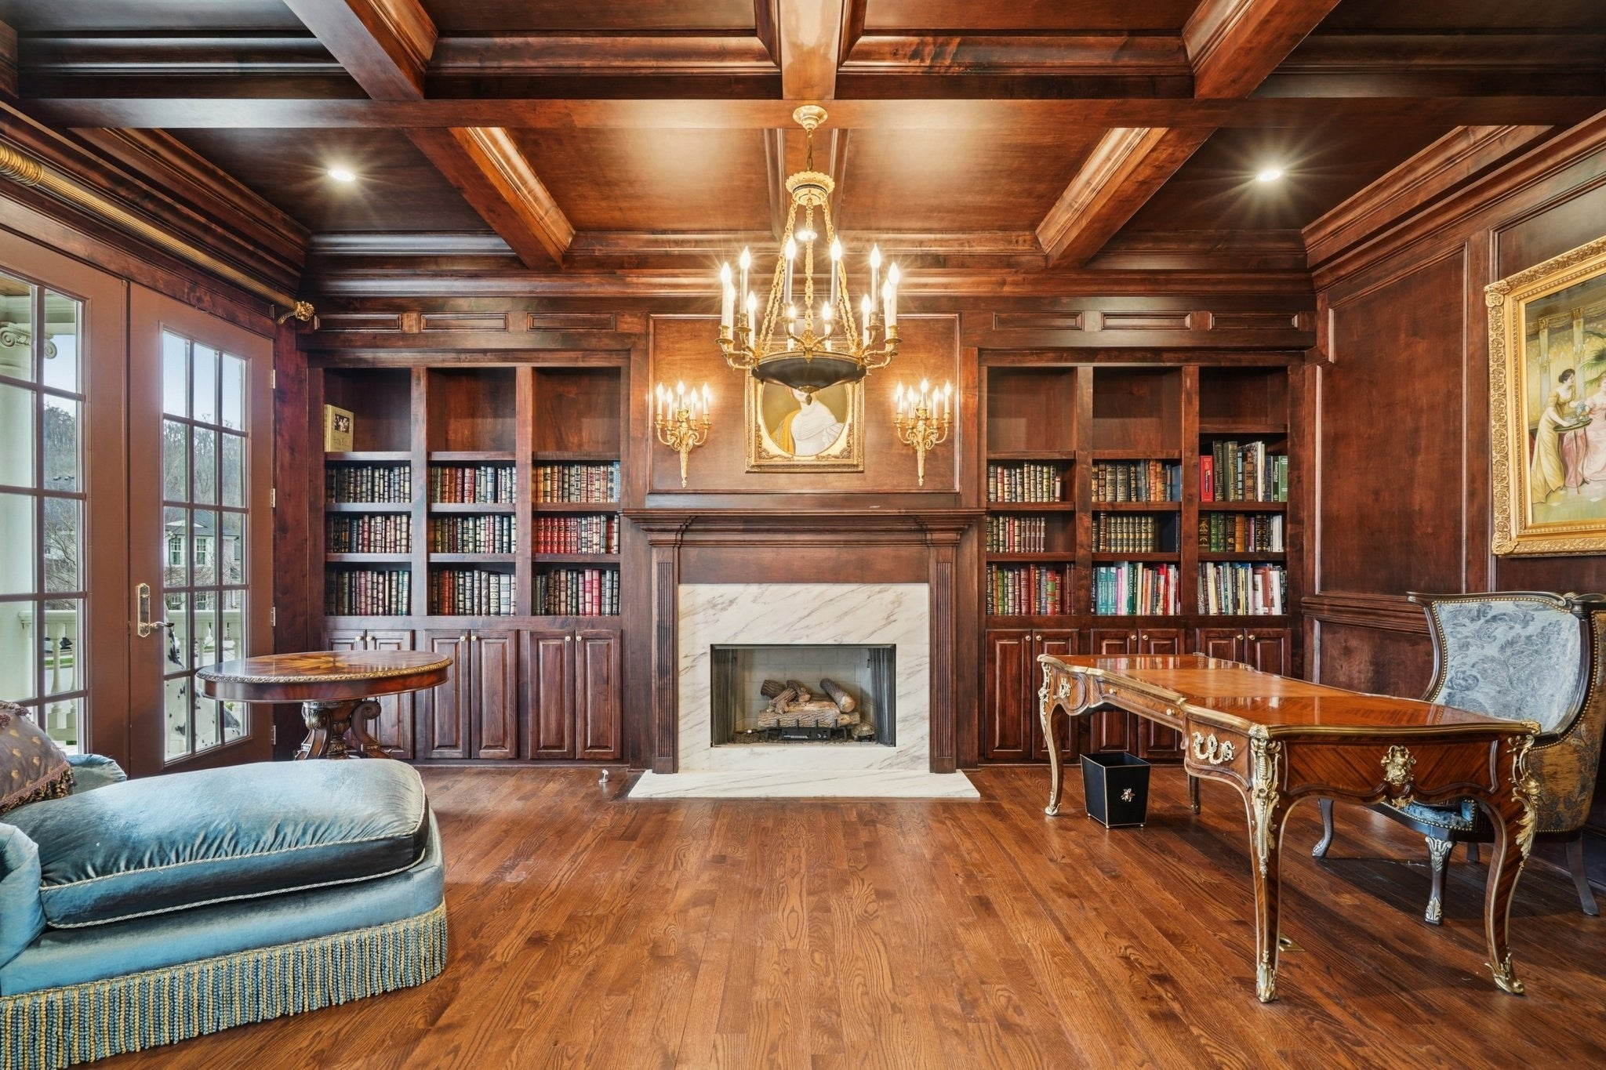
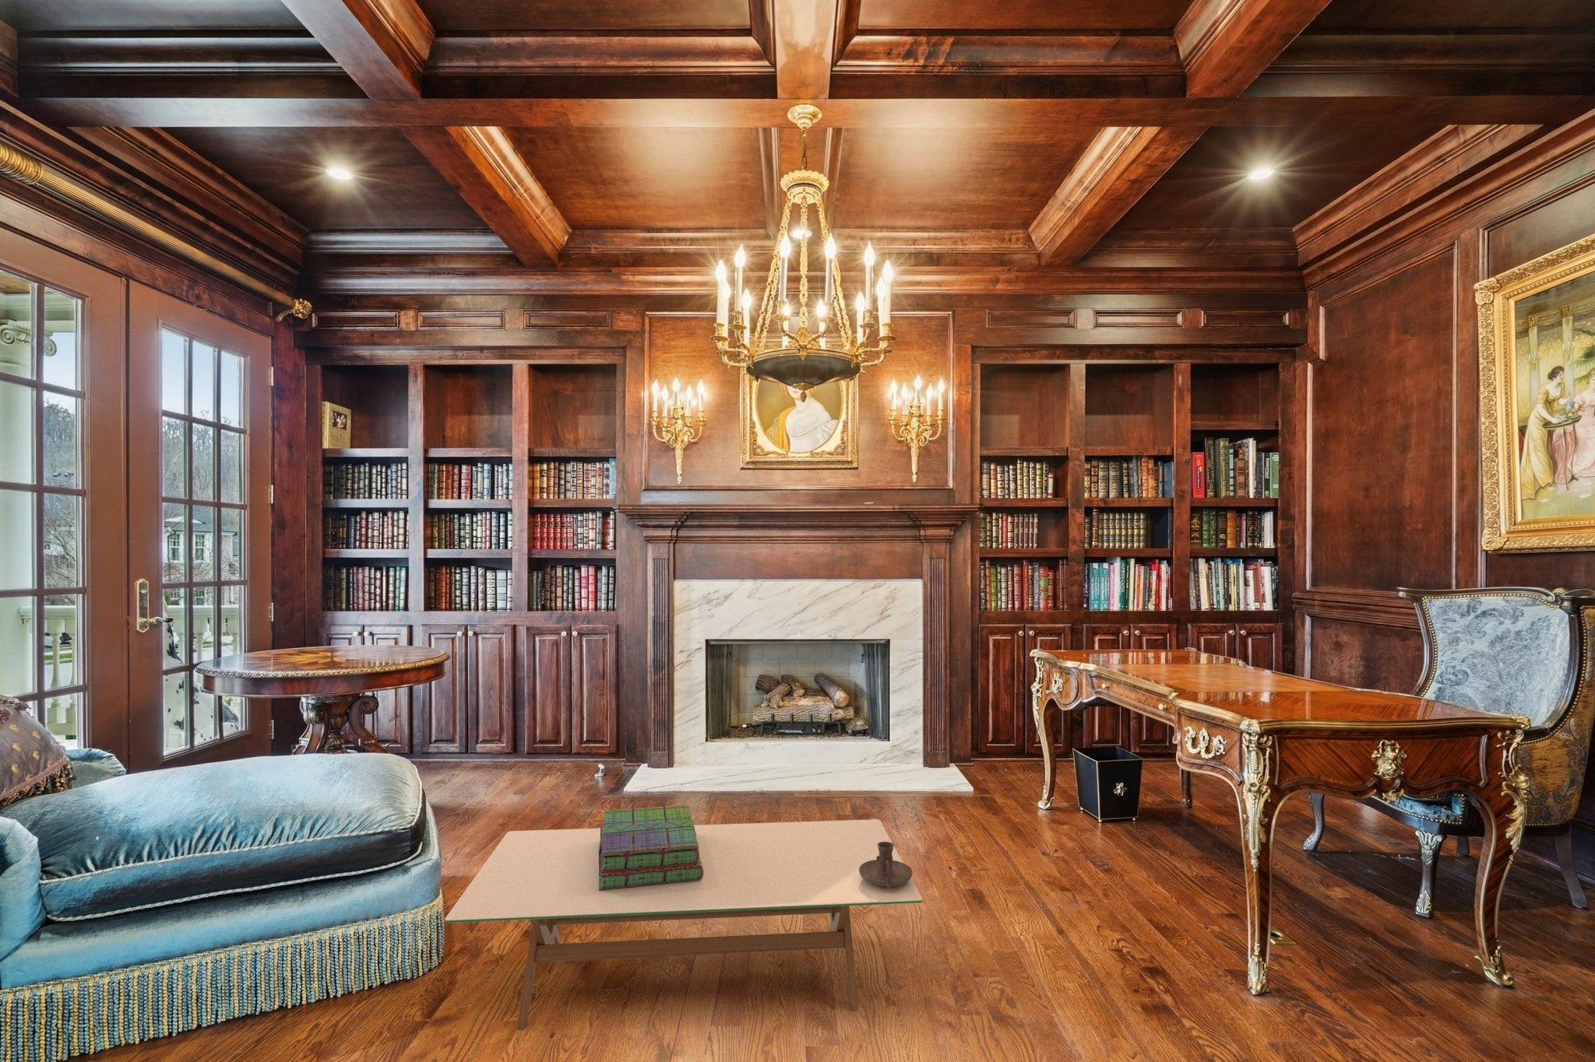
+ candle holder (886, 864)
+ coffee table (694, 917)
+ stack of books (649, 842)
